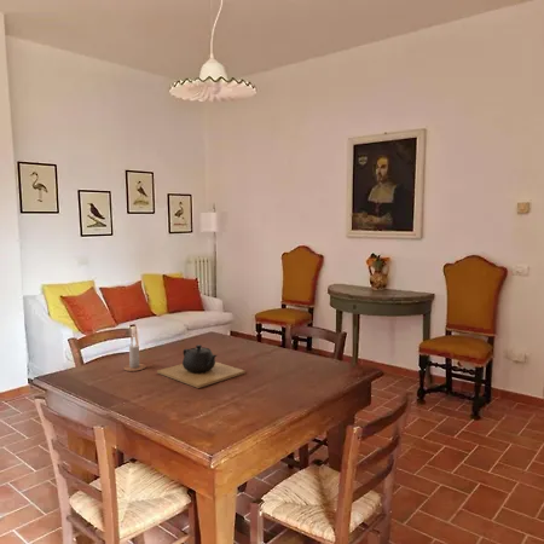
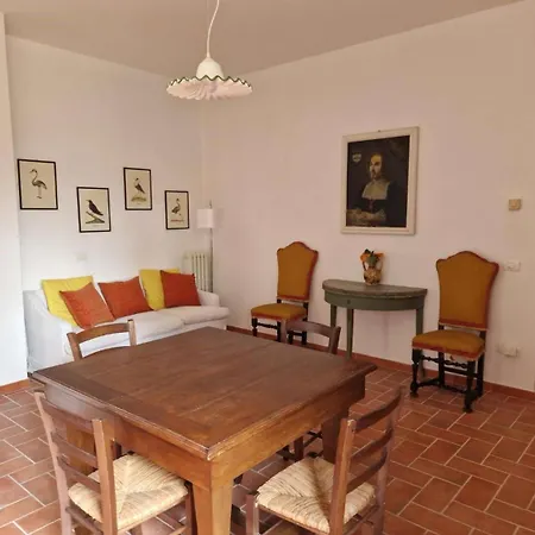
- candle (134, 352)
- teapot (201, 359)
